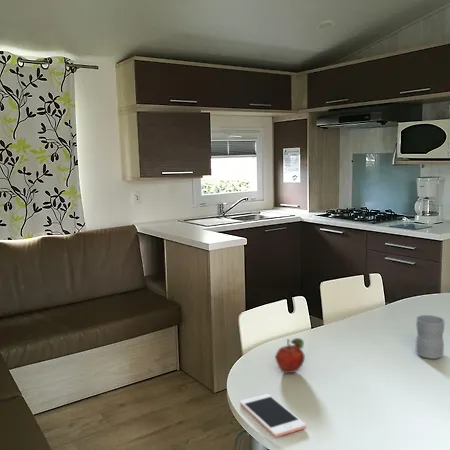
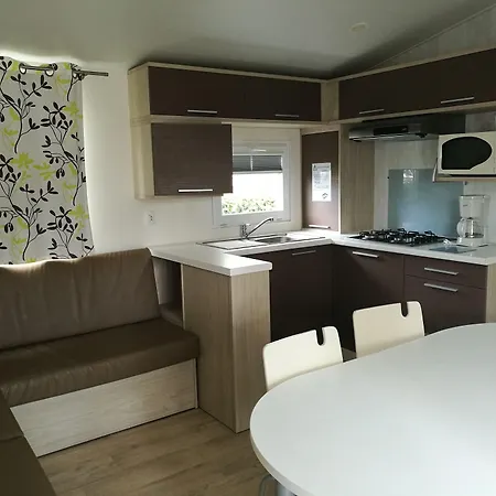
- fruit (291, 355)
- cell phone (271, 413)
- mug (430, 334)
